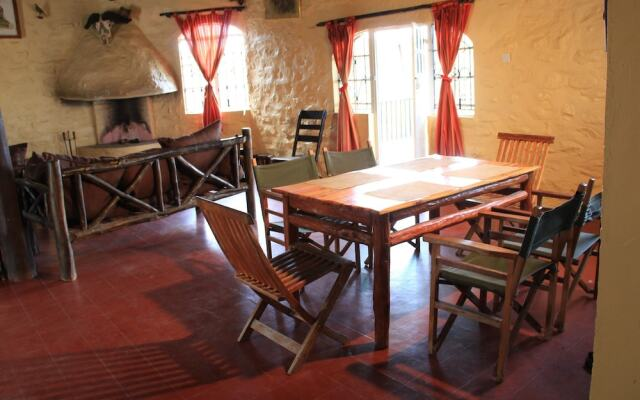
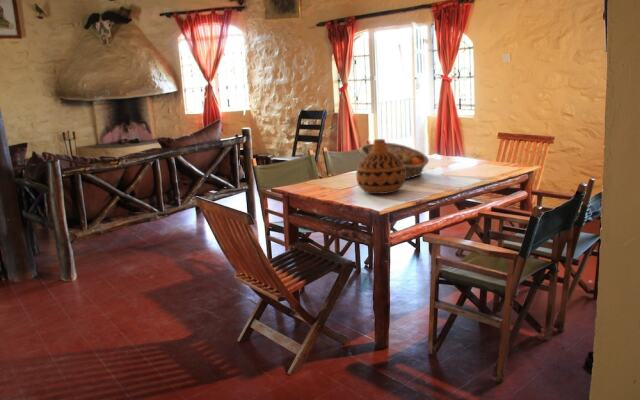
+ fruit basket (395, 155)
+ vase (380, 165)
